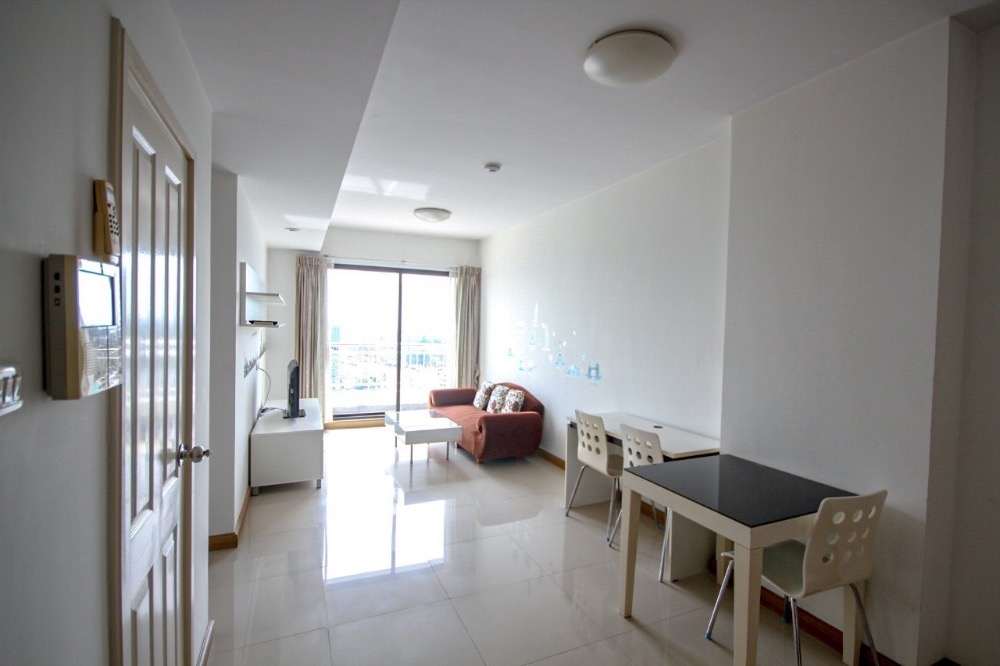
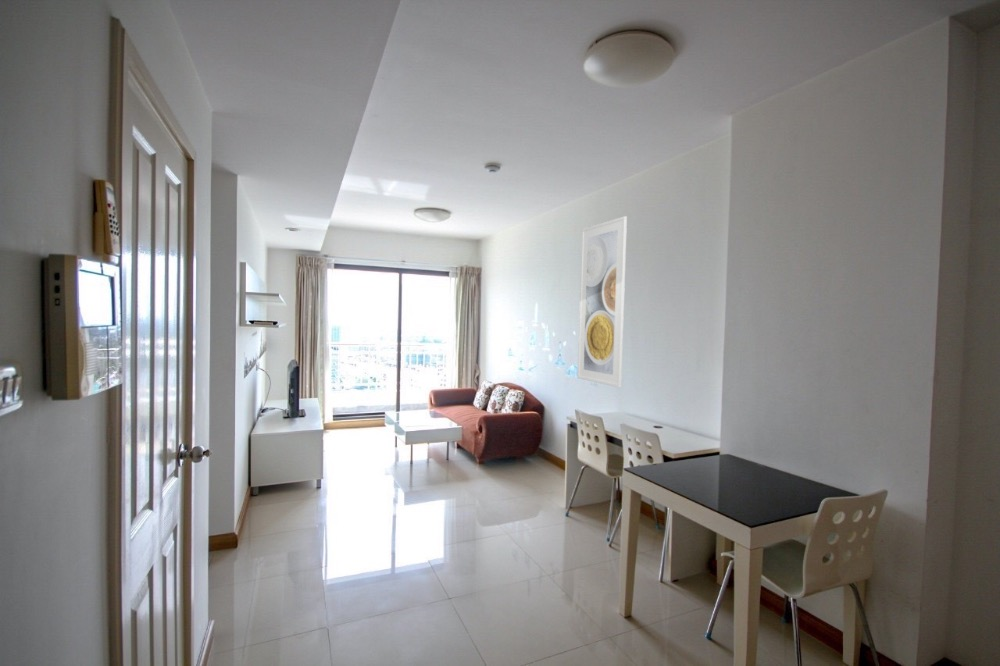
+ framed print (600, 303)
